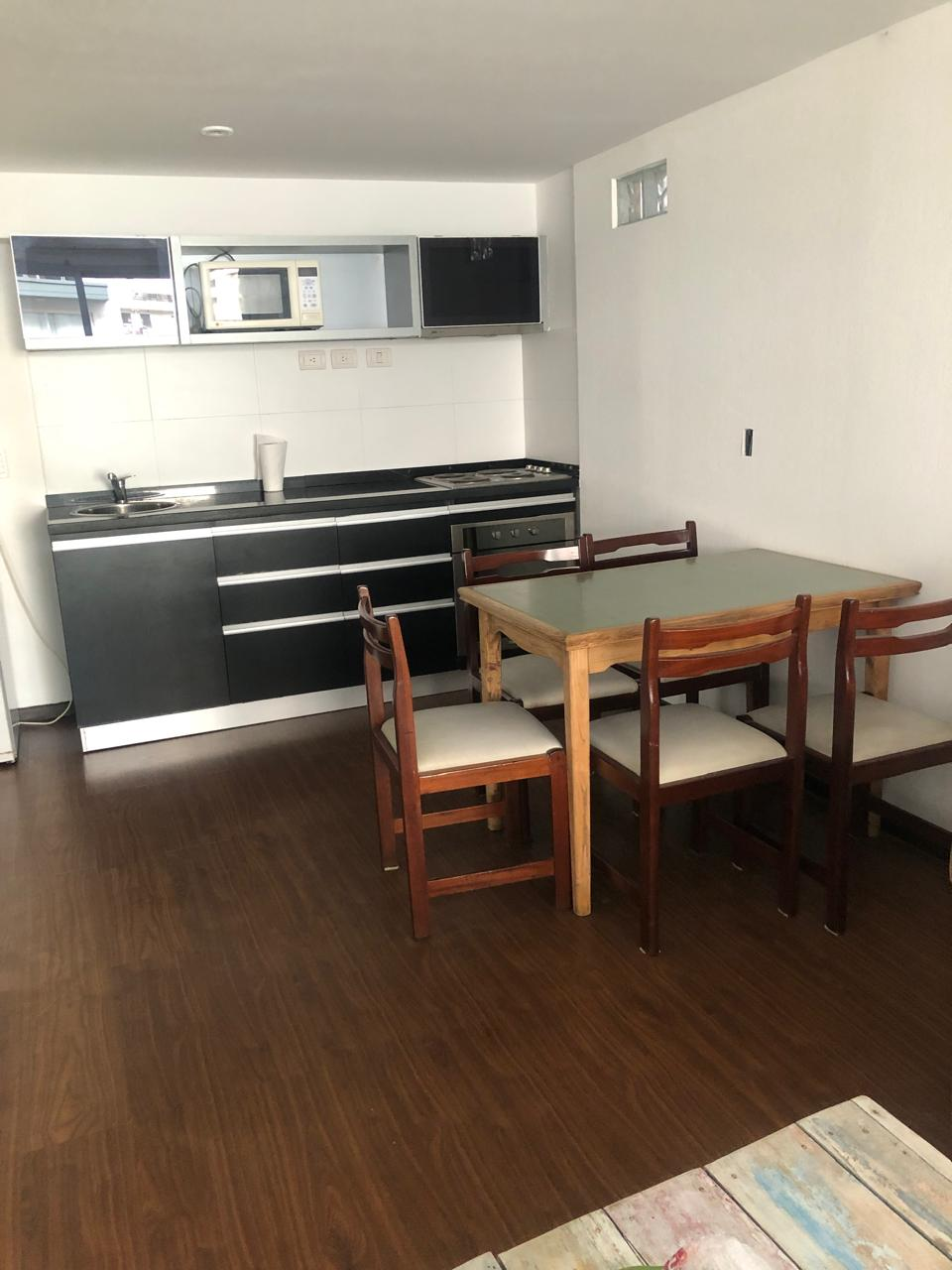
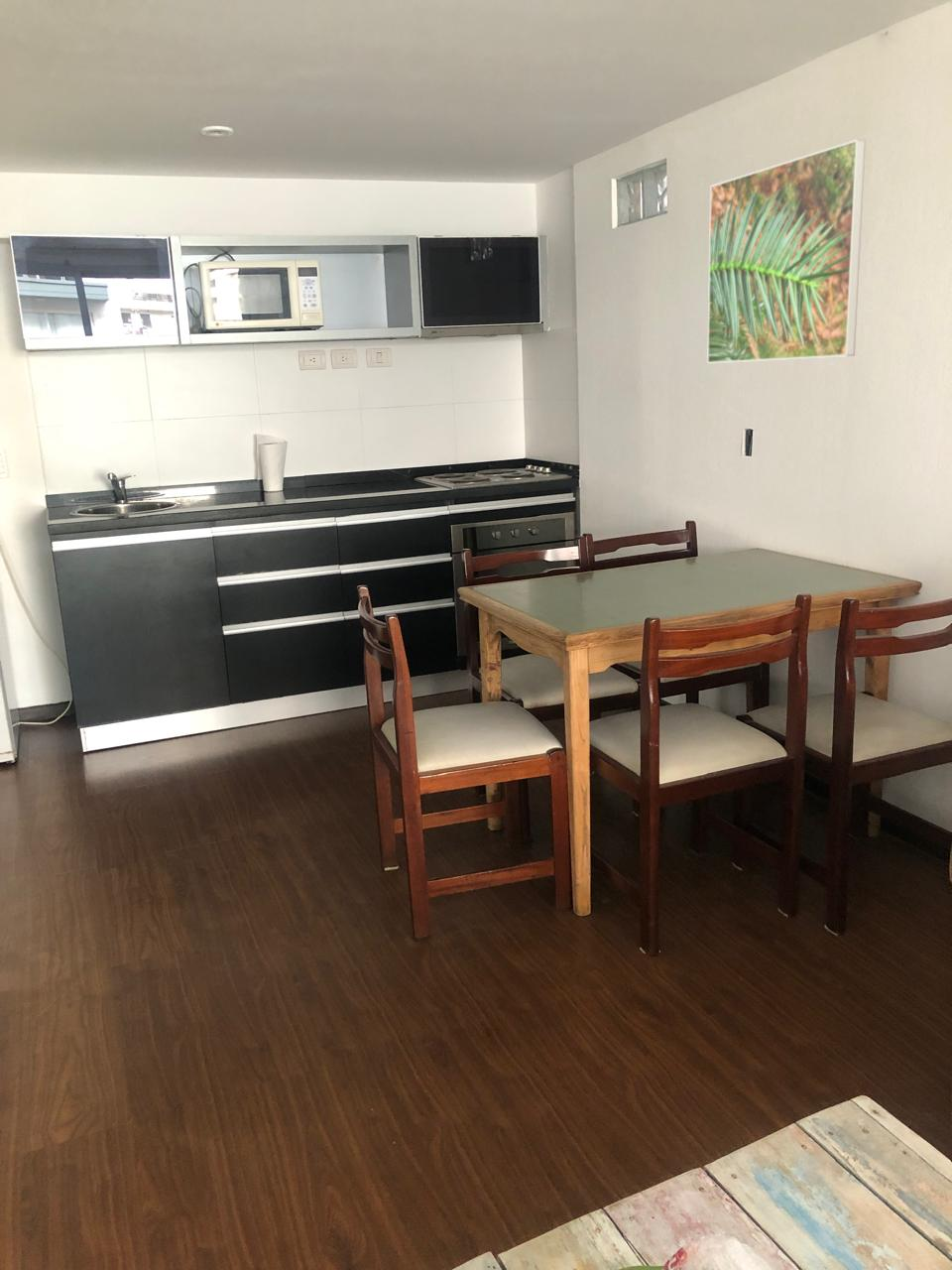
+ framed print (776, 264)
